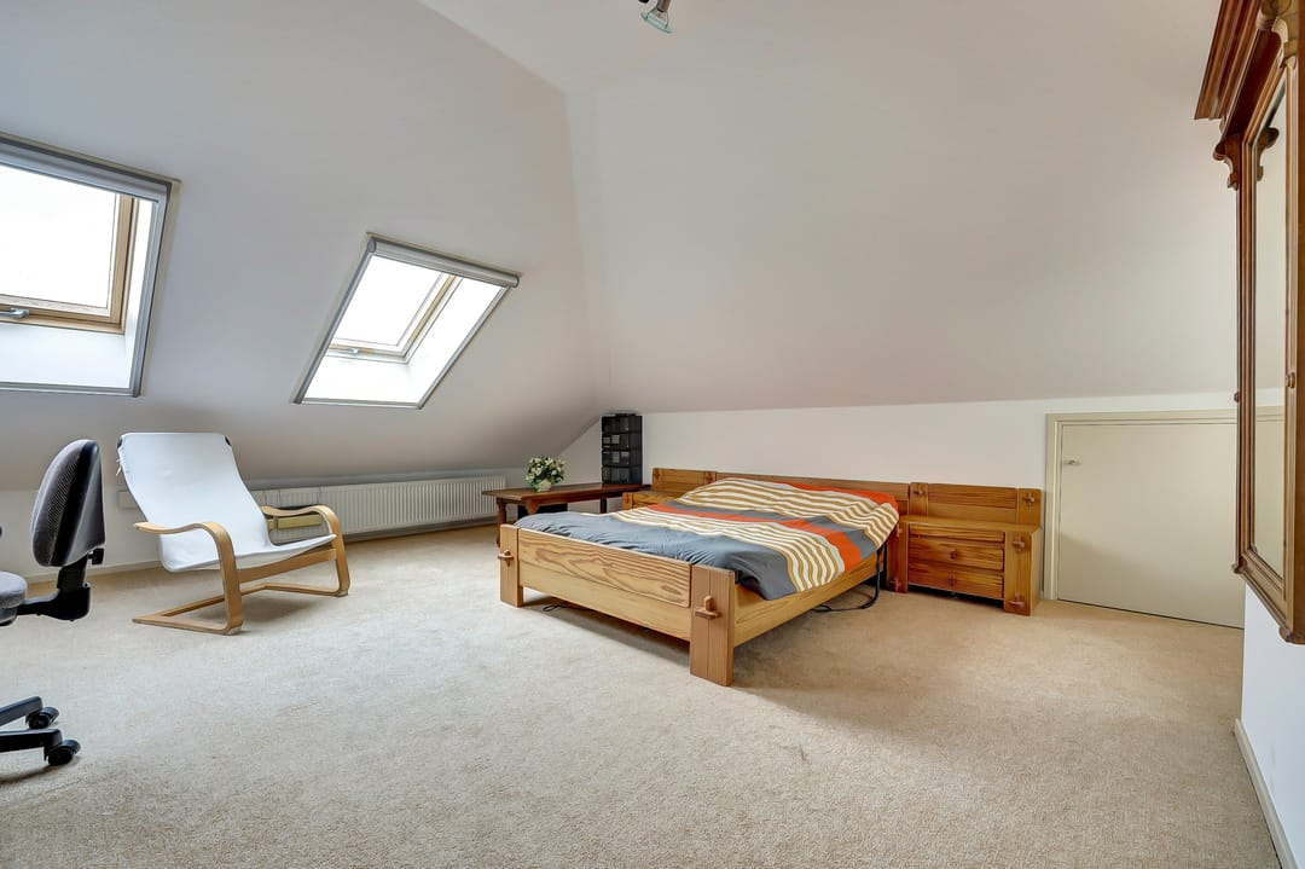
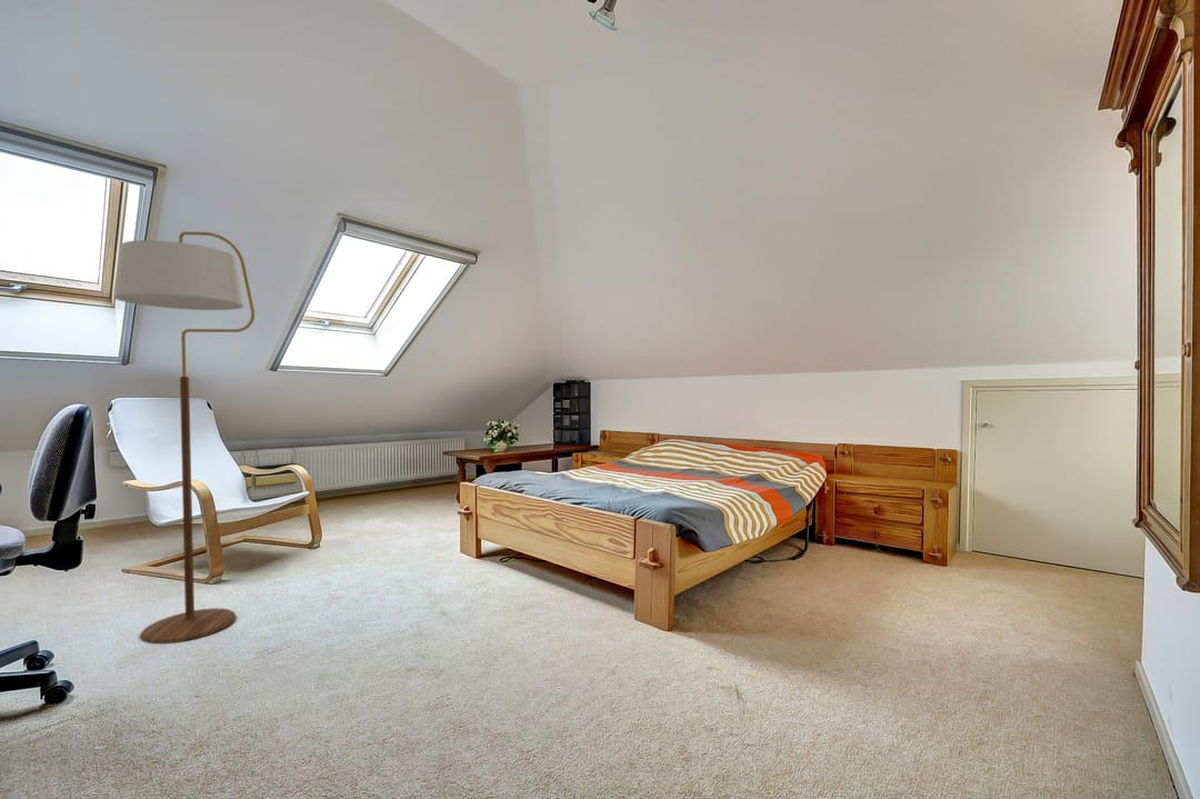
+ floor lamp (189, 429)
